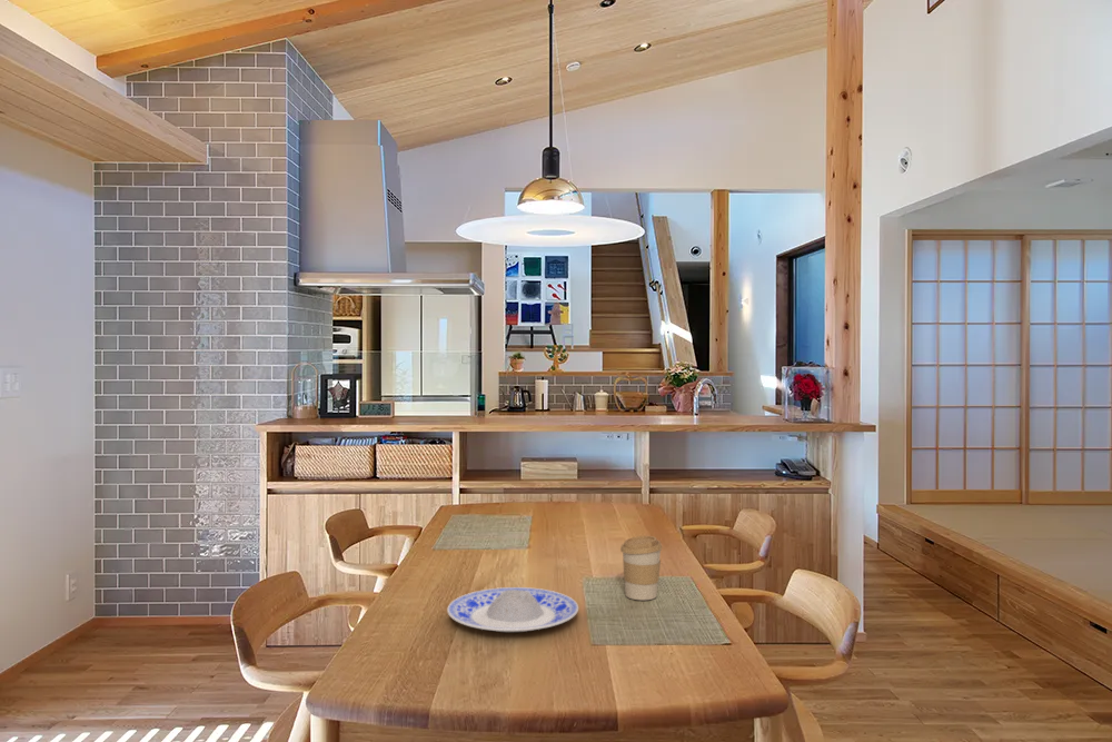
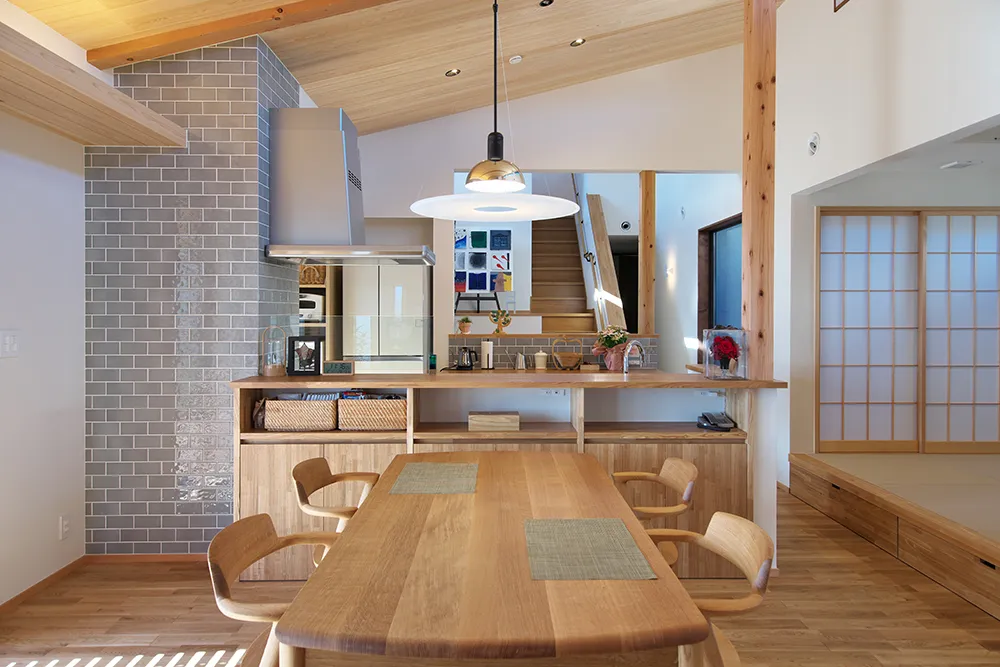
- plate (513, 606)
- coffee cup (641, 566)
